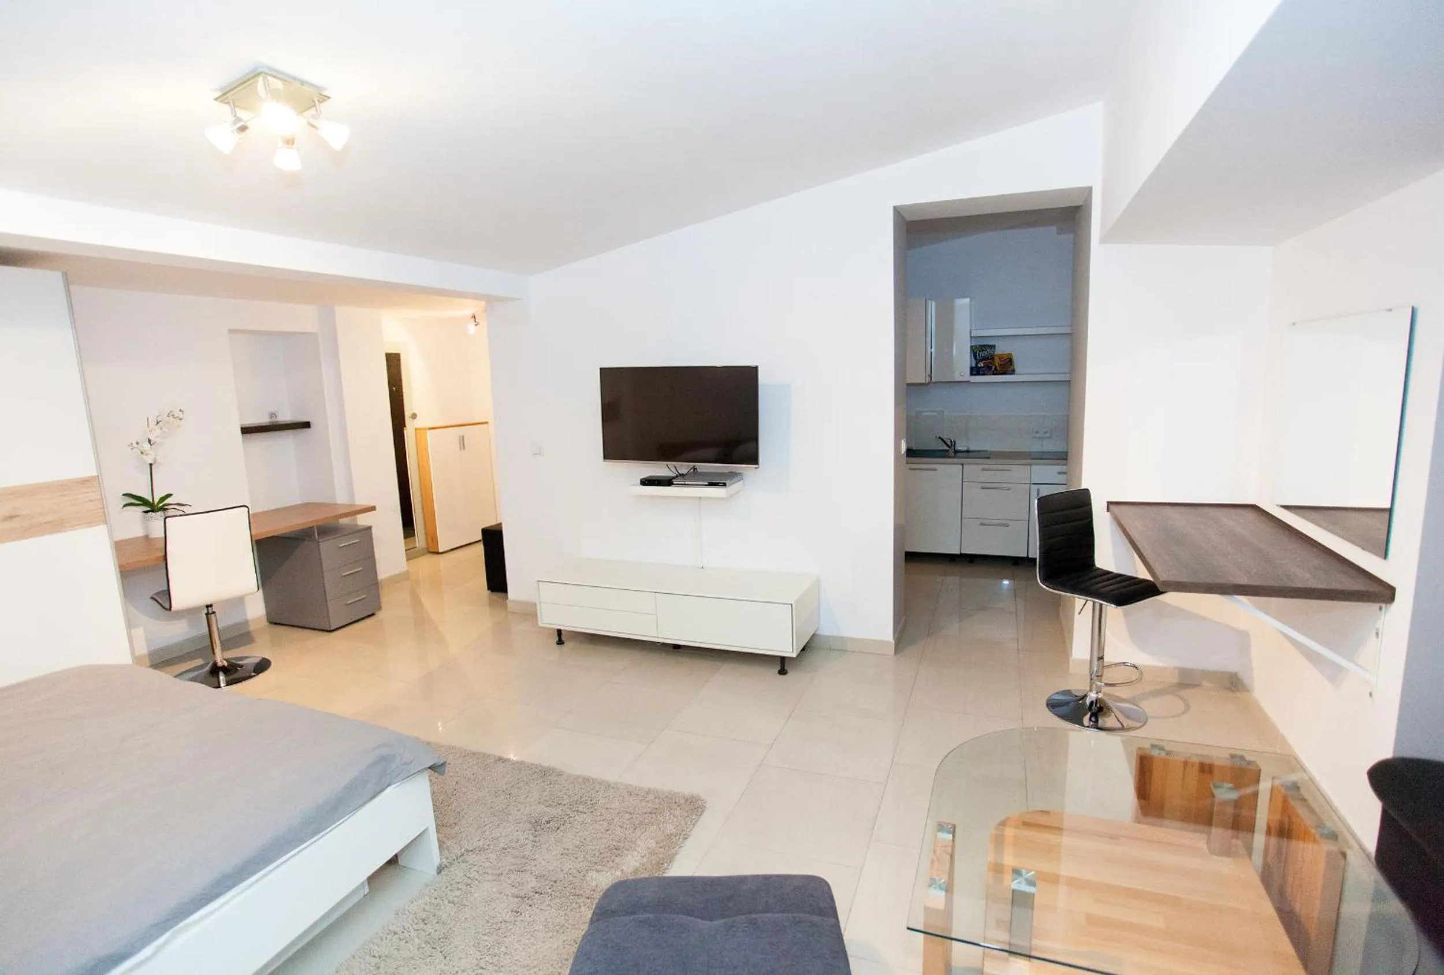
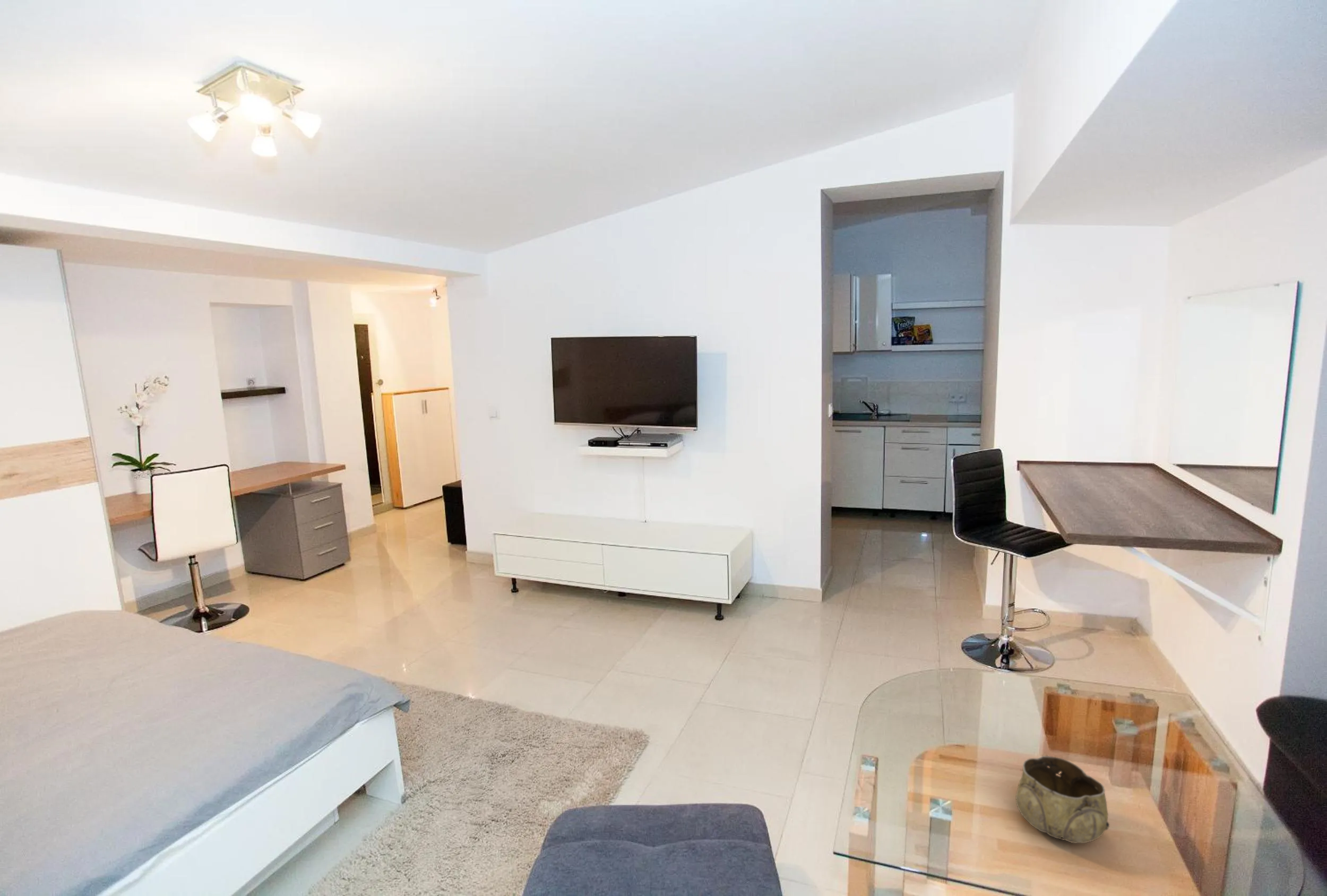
+ decorative bowl (1060, 802)
